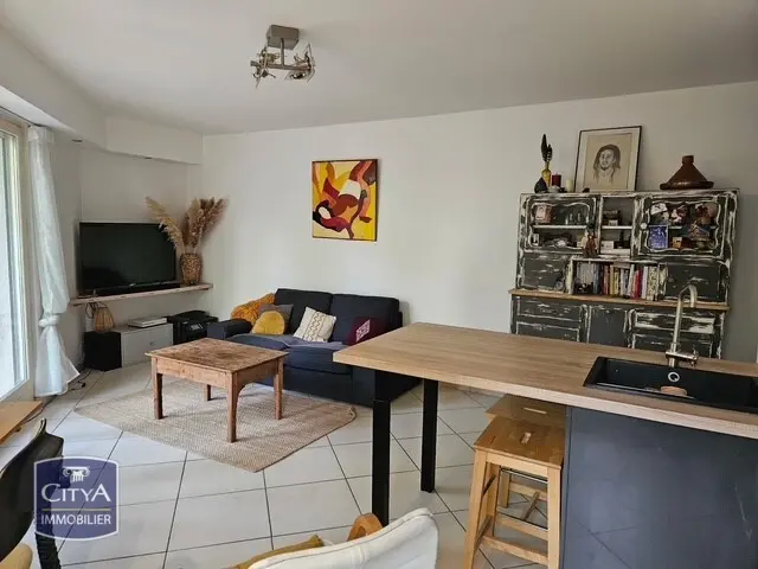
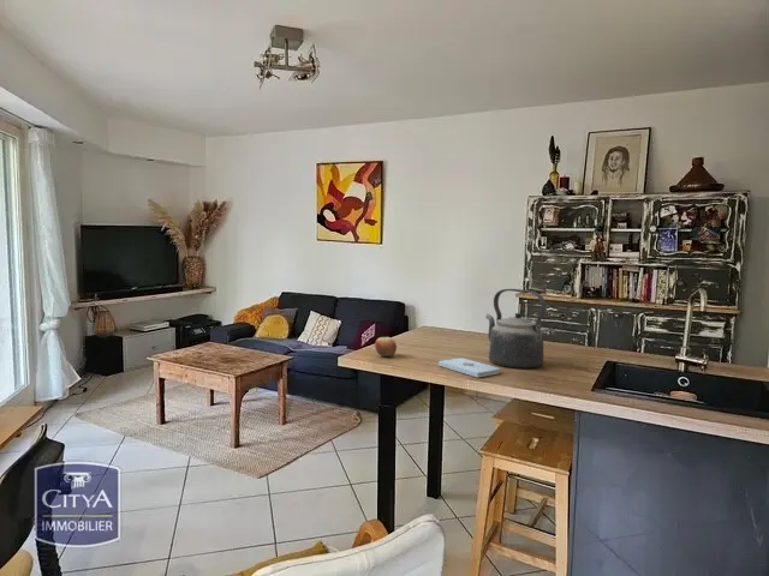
+ kettle (513, 325)
+ notepad (469, 366)
+ apple (384, 346)
